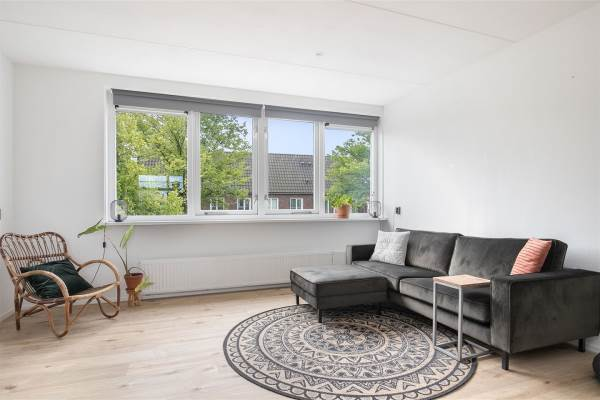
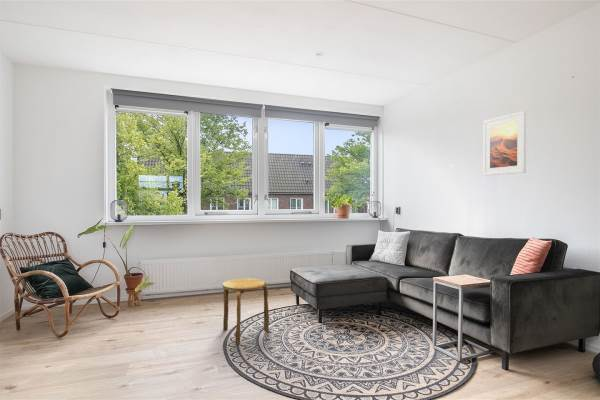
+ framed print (503, 145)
+ stool (240, 307)
